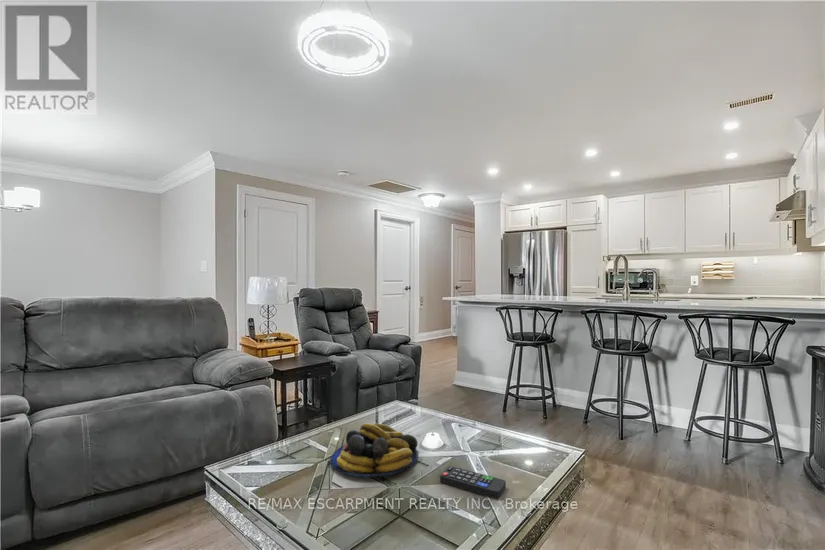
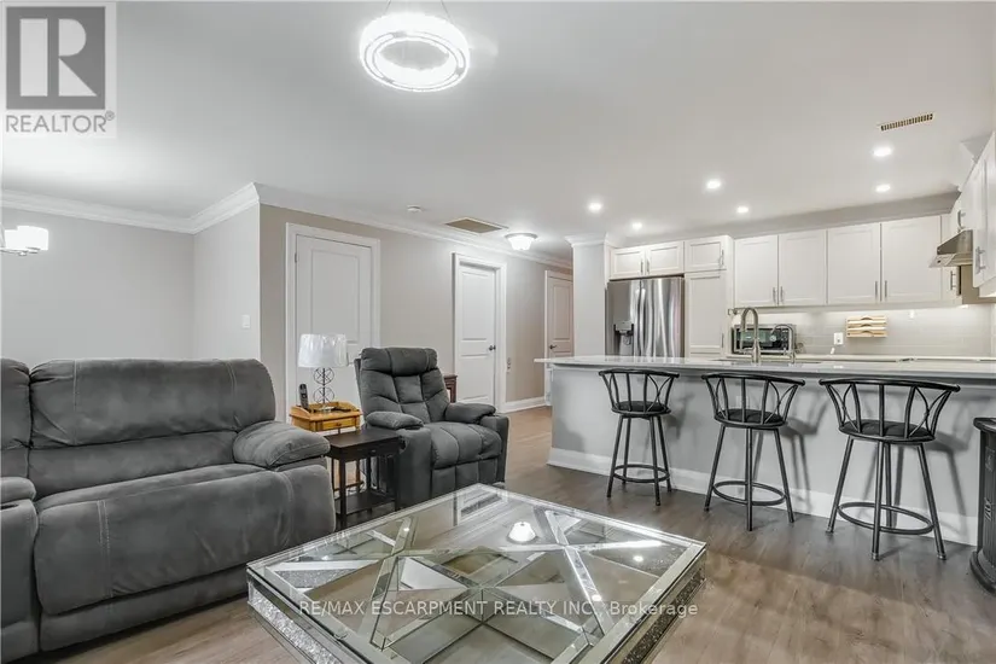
- fruit bowl (374, 441)
- remote control (472, 480)
